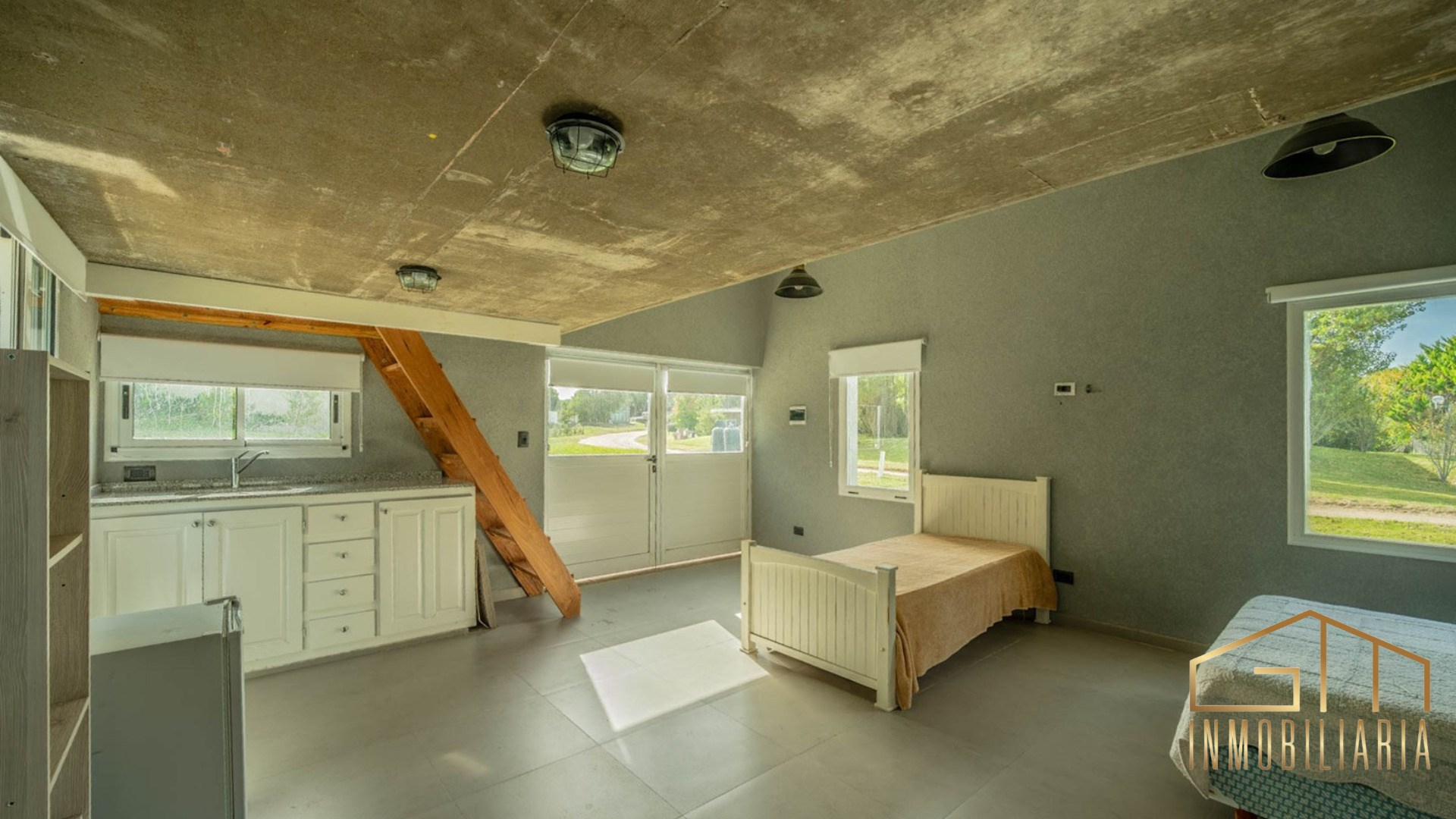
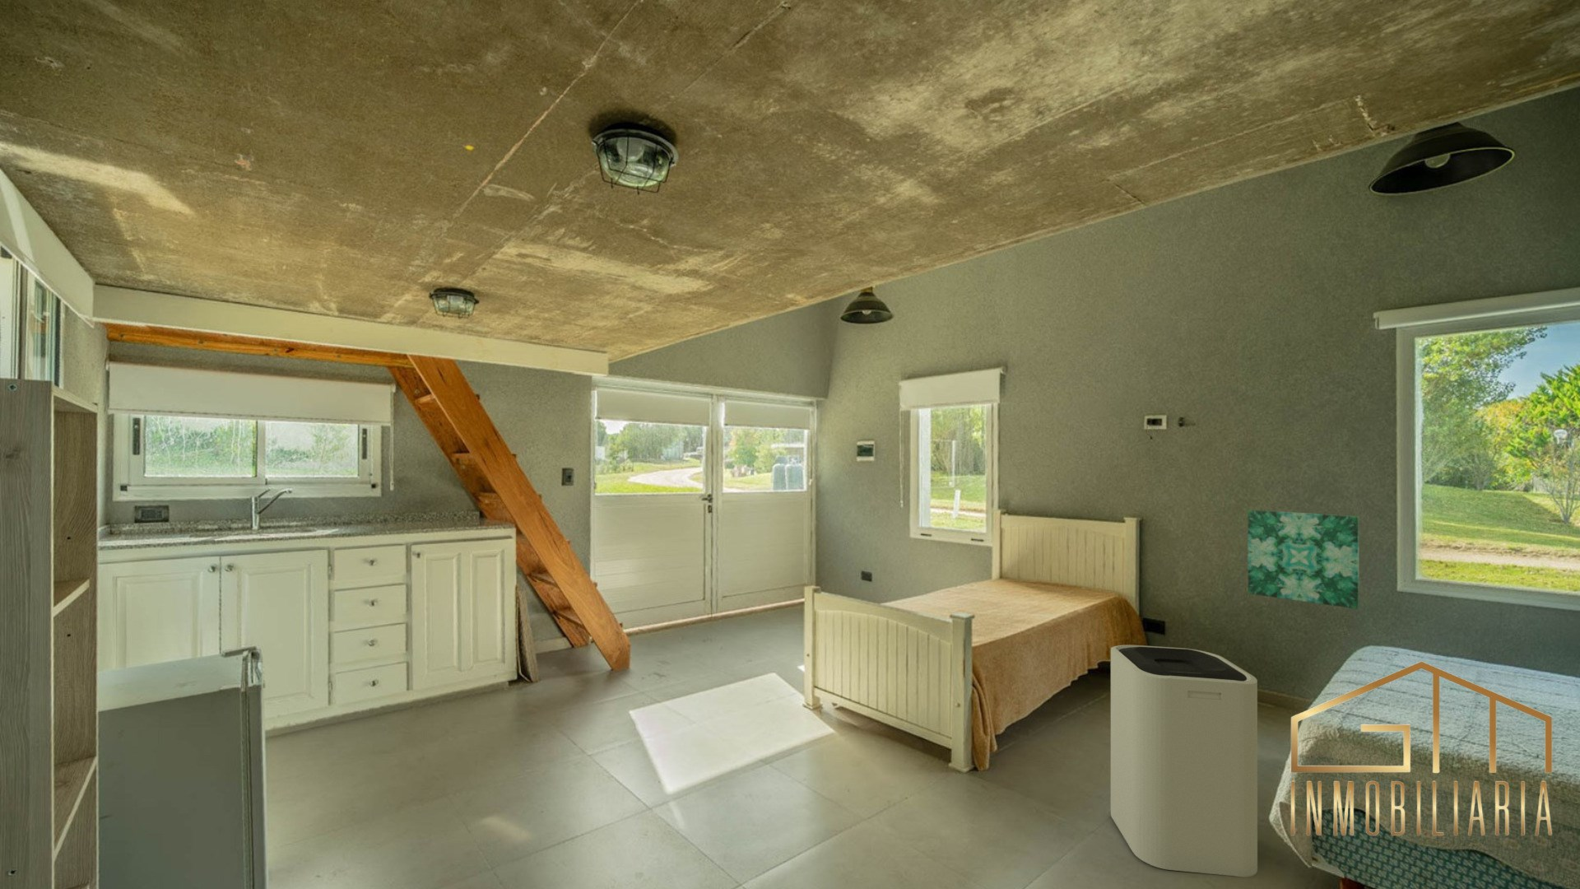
+ trash can (1178, 749)
+ wall art (1300, 557)
